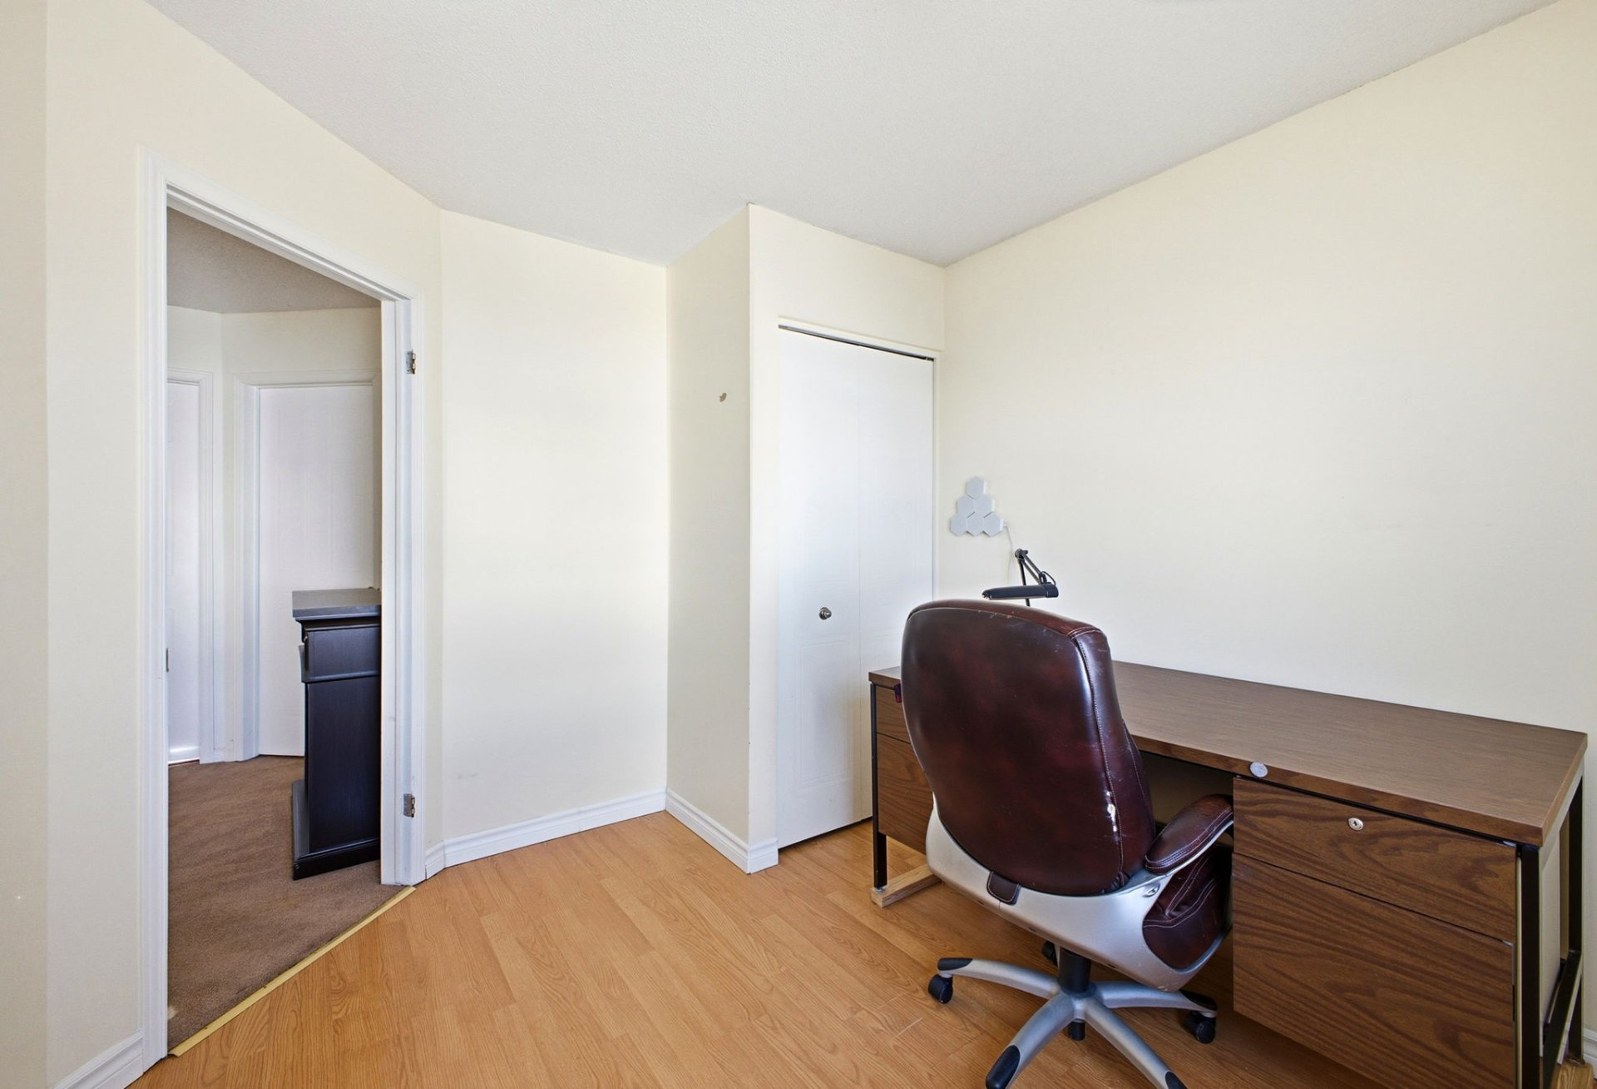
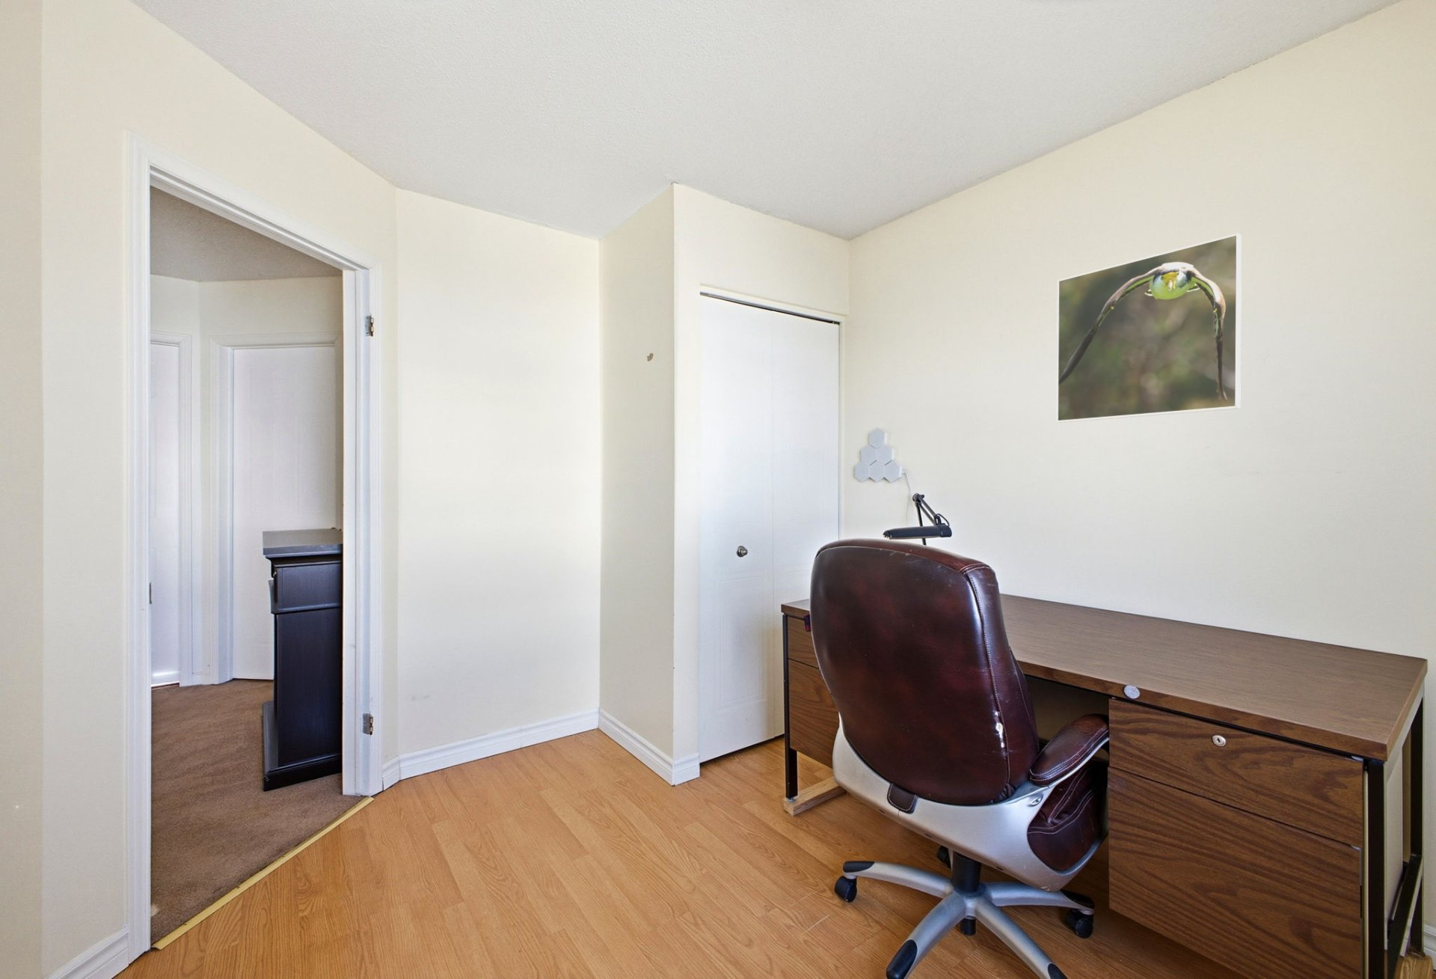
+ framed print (1140, 337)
